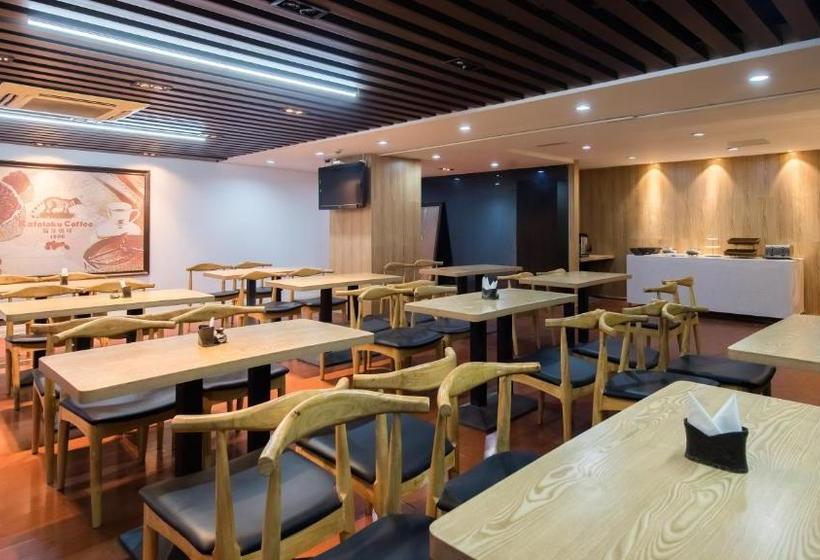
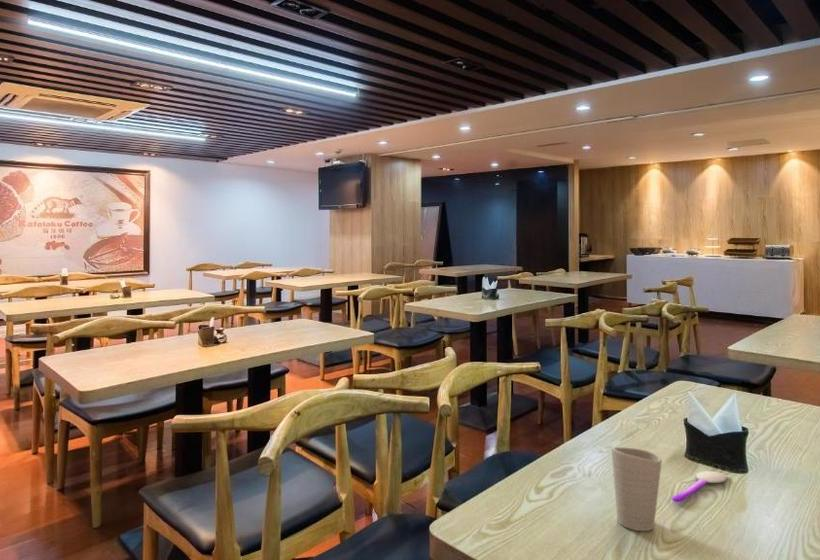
+ cup (635, 485)
+ spoon (698, 484)
